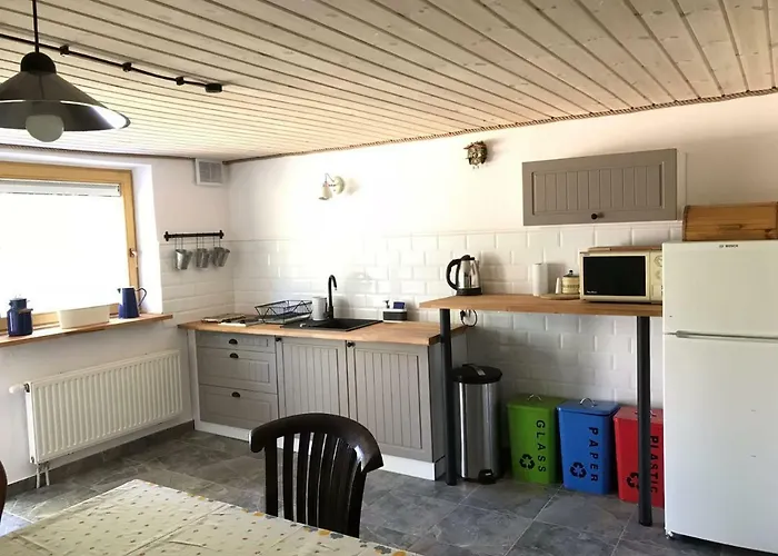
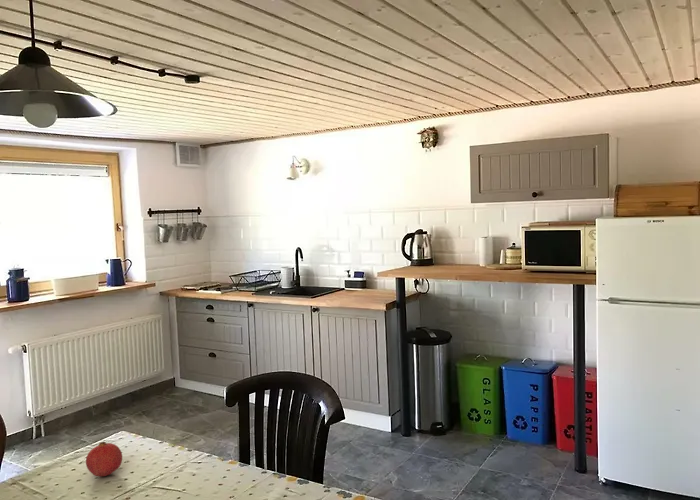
+ fruit (104, 458)
